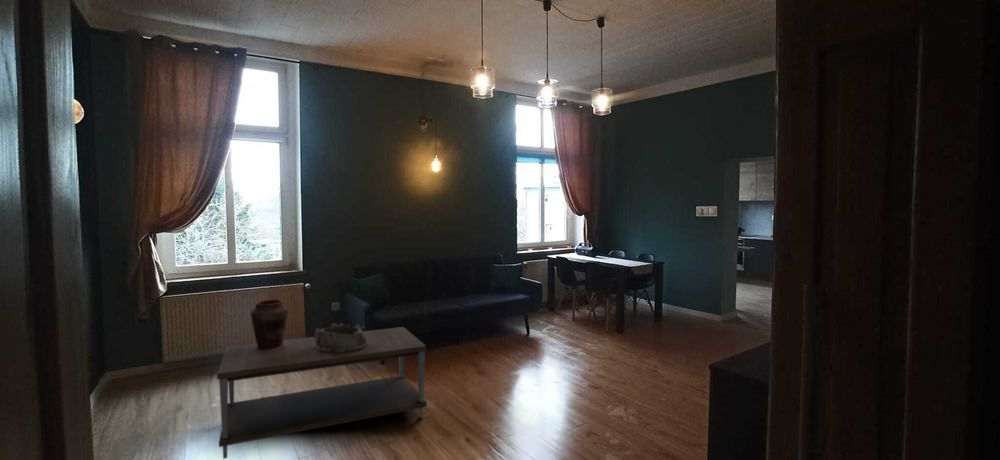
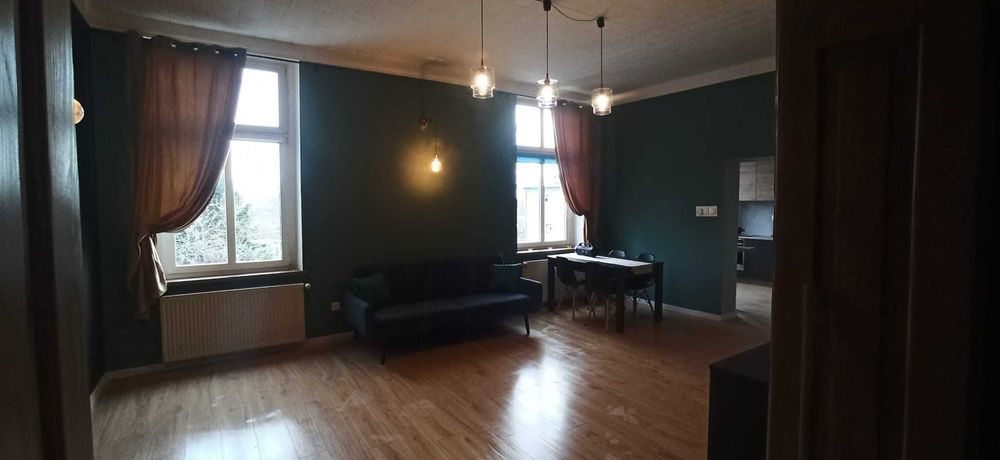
- vase (269, 323)
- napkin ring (340, 336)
- coffee table (327, 387)
